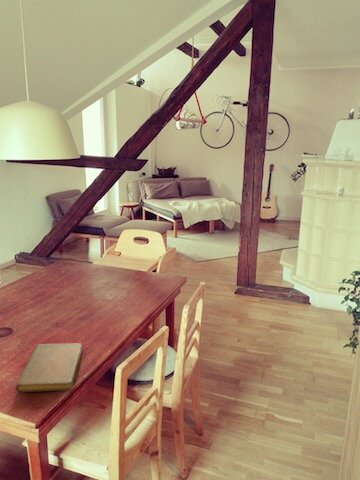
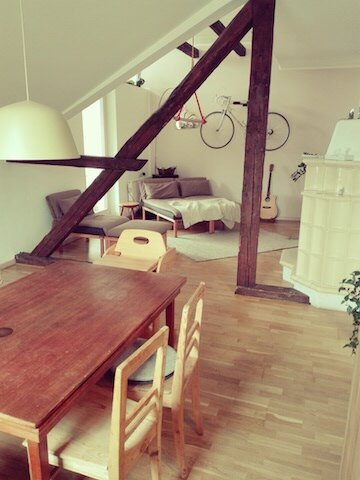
- notebook (52, 365)
